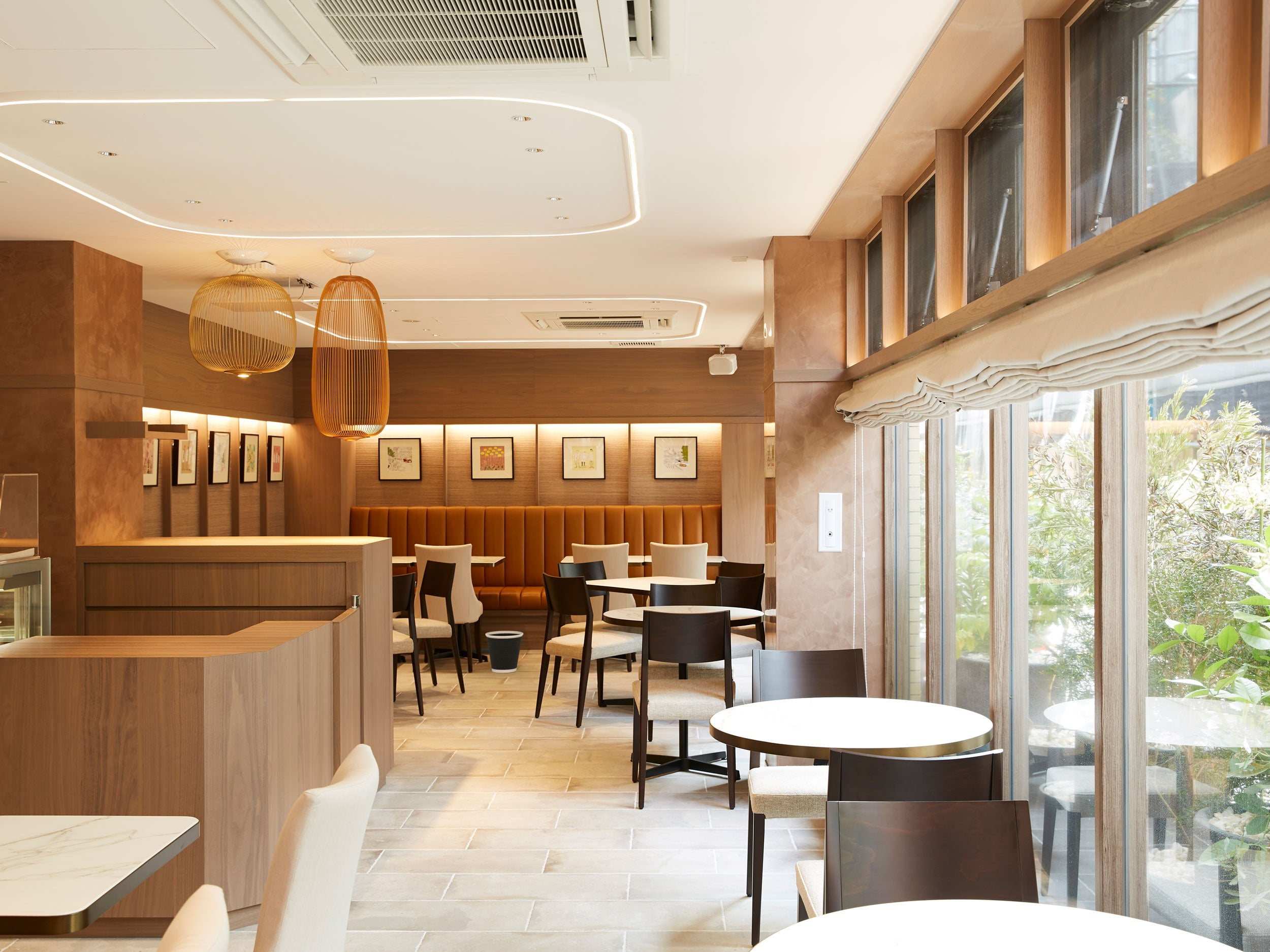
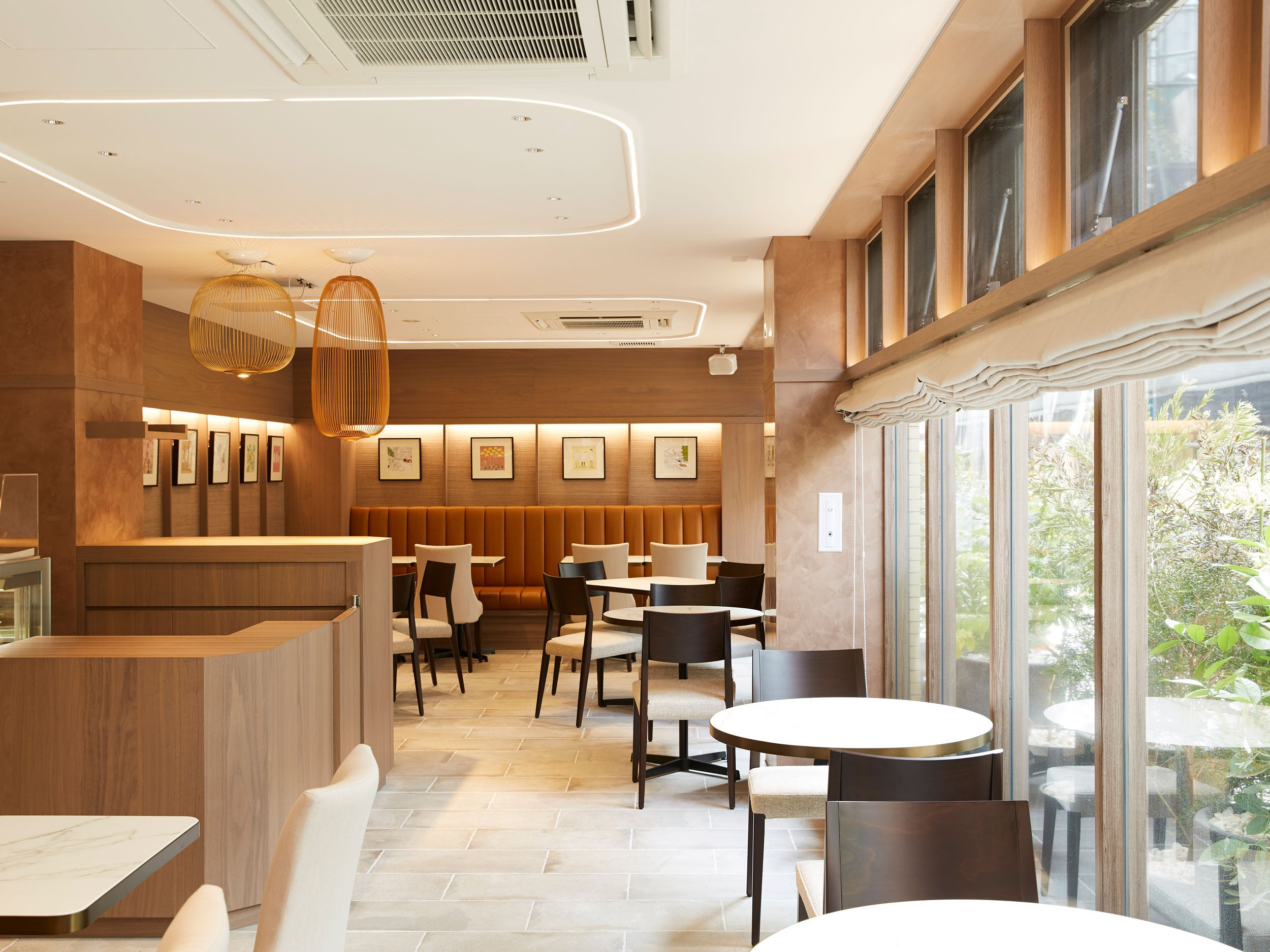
- wastebasket (504, 652)
